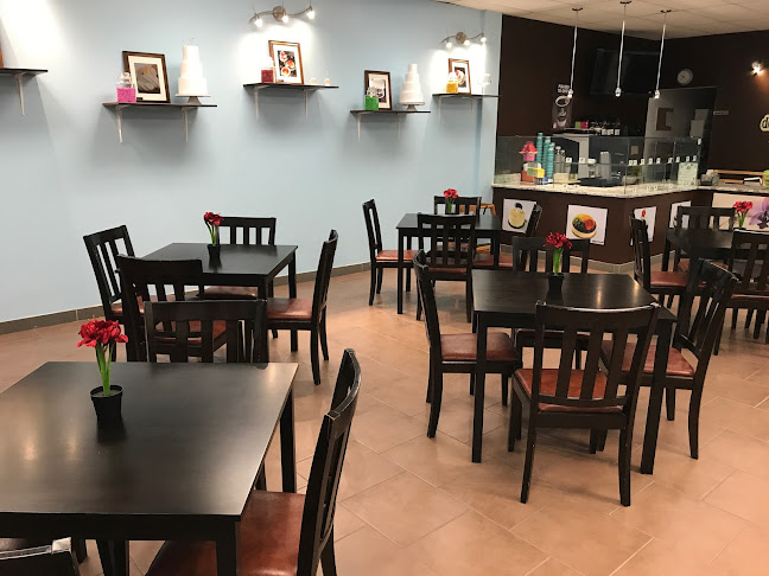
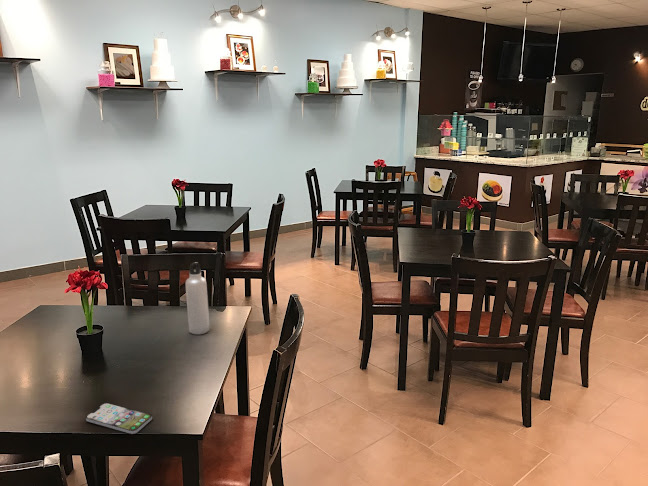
+ smartphone (119, 417)
+ water bottle (197, 297)
